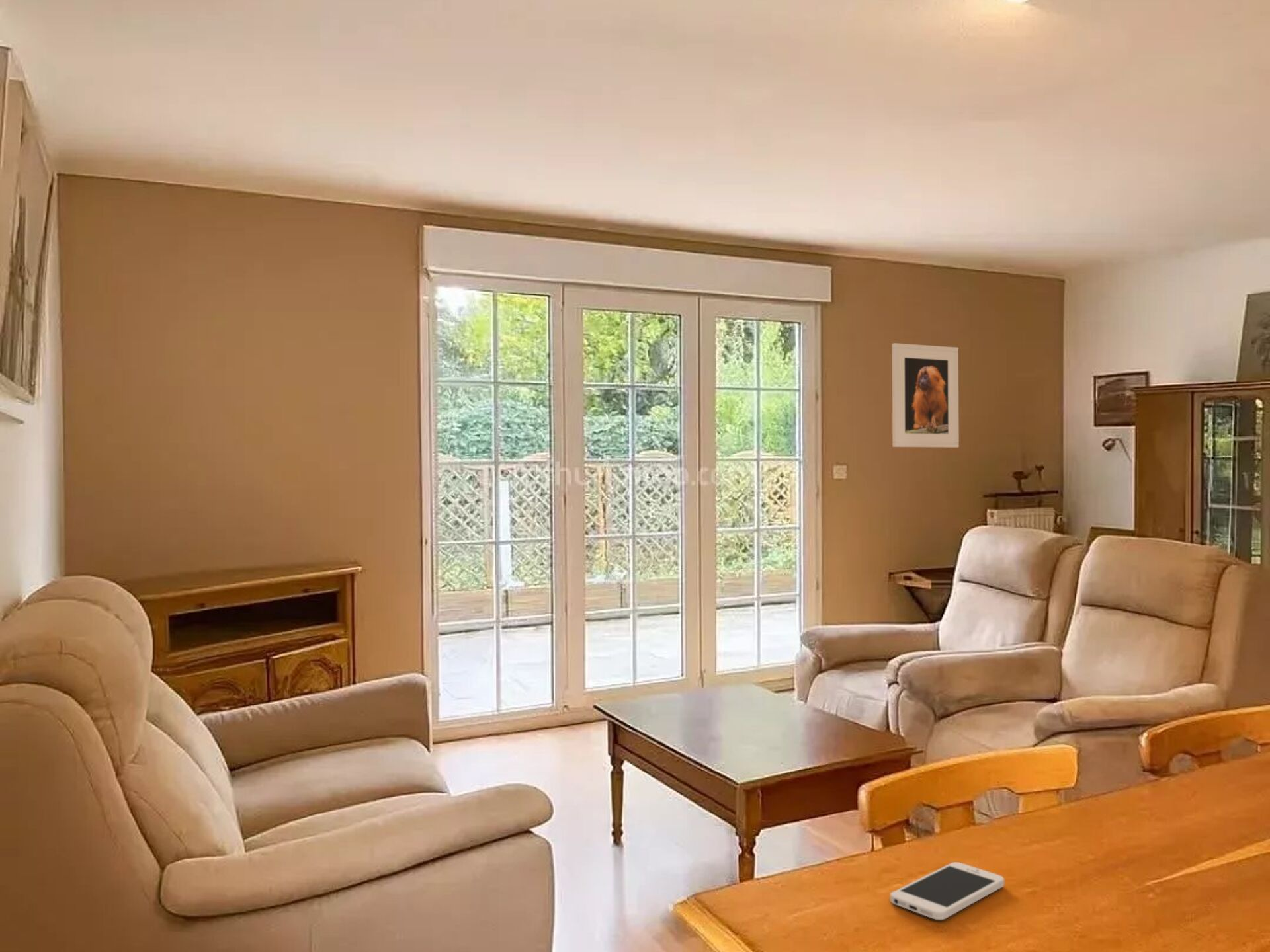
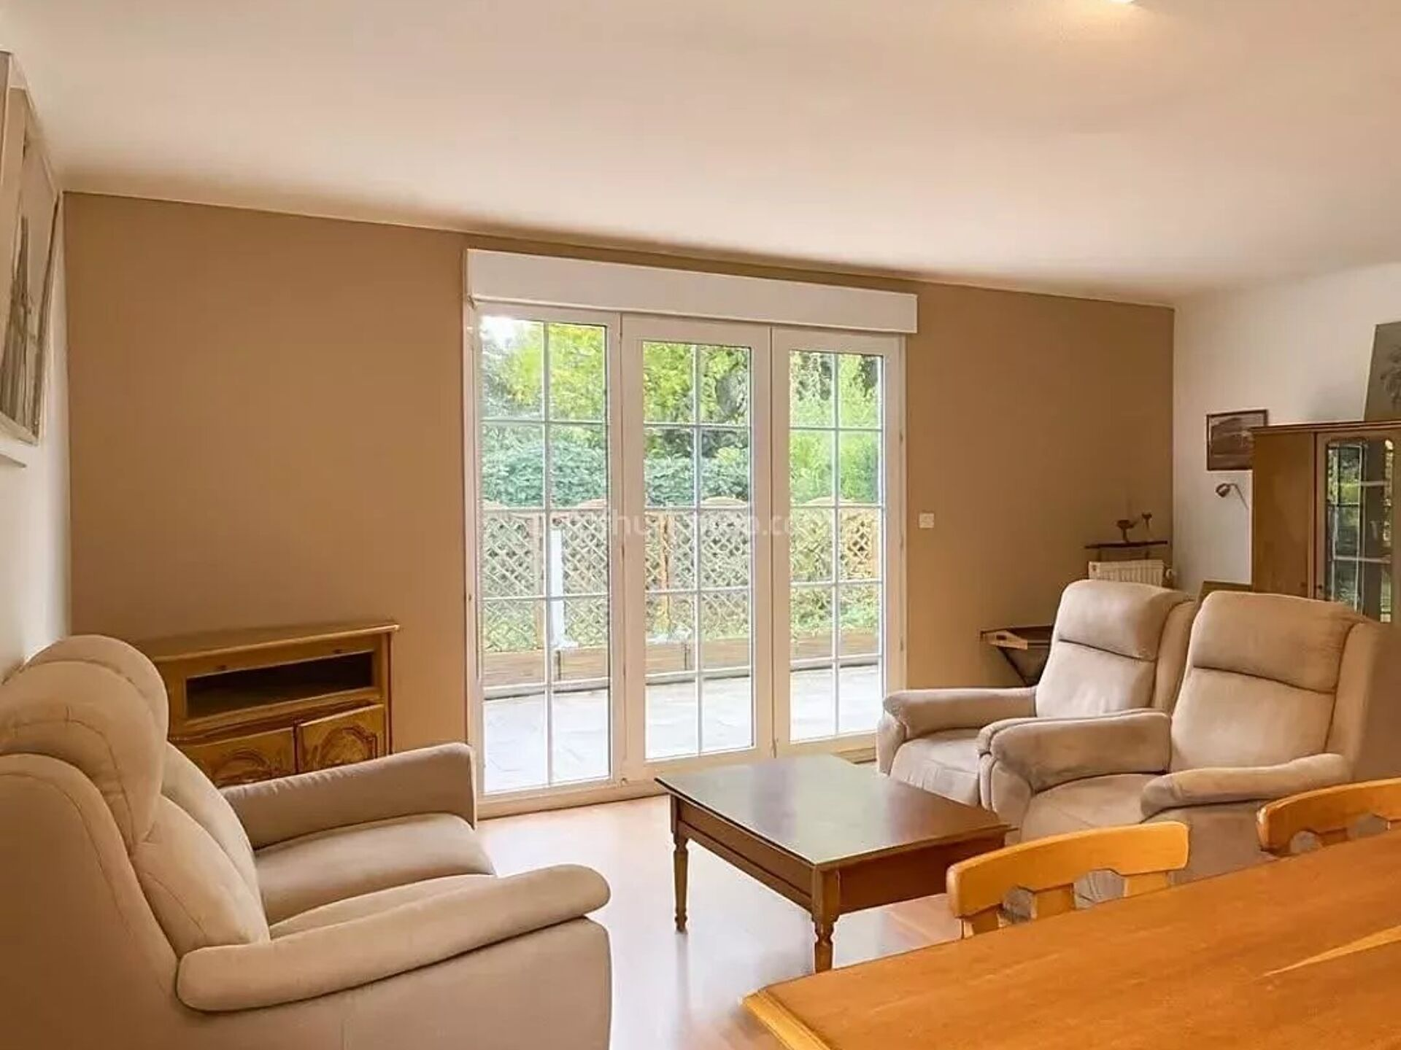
- smartphone (948, 889)
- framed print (925, 396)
